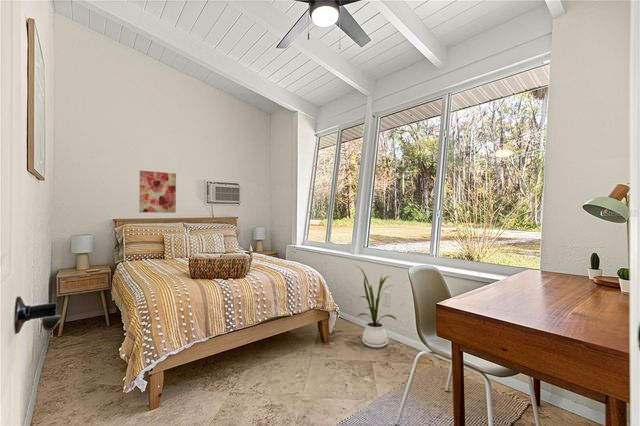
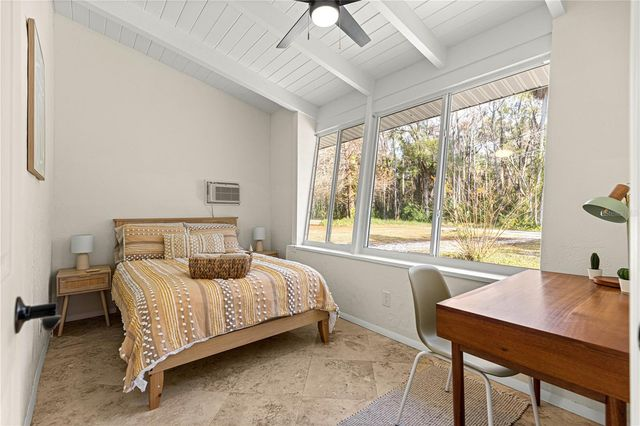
- wall art (158, 192)
- house plant (372, 304)
